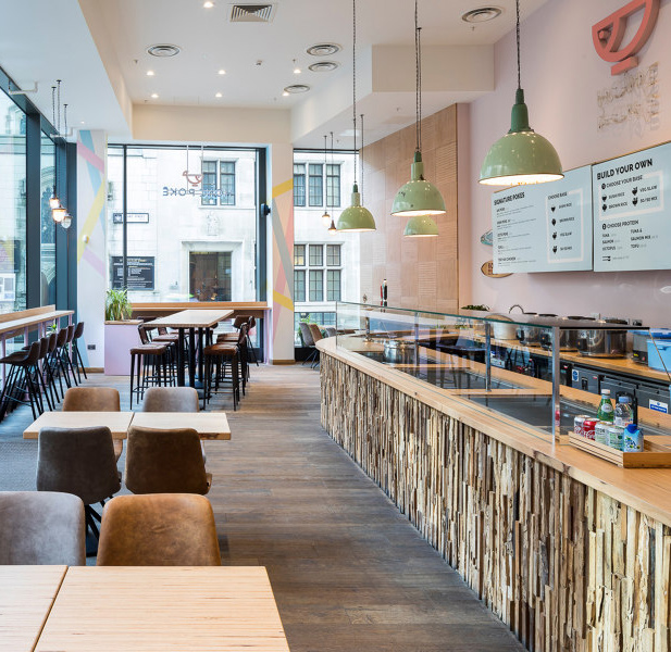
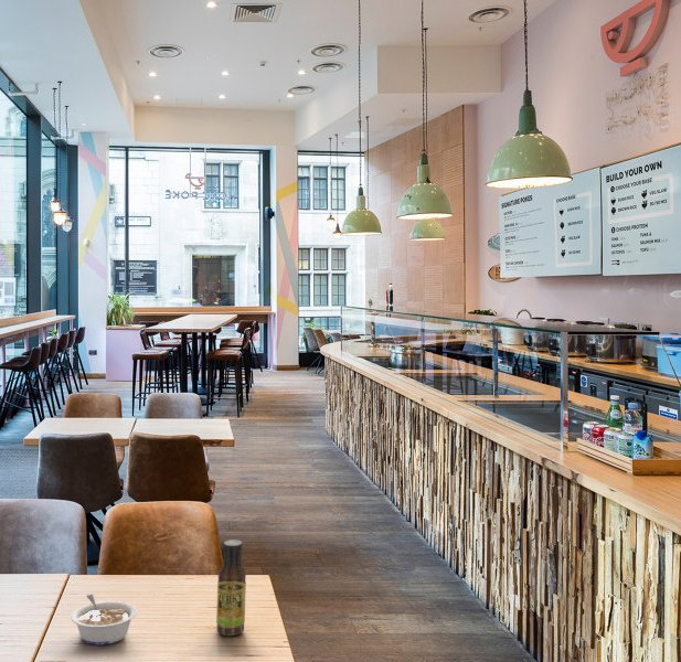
+ legume (102, 621)
+ sauce bottle (231, 586)
